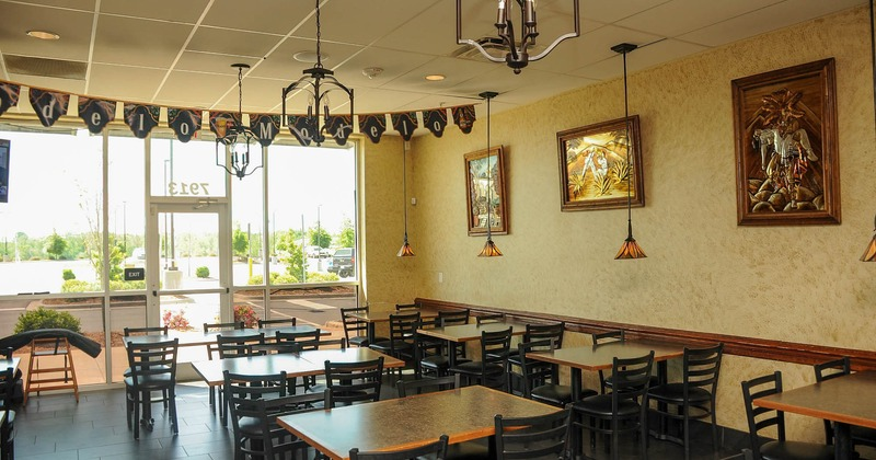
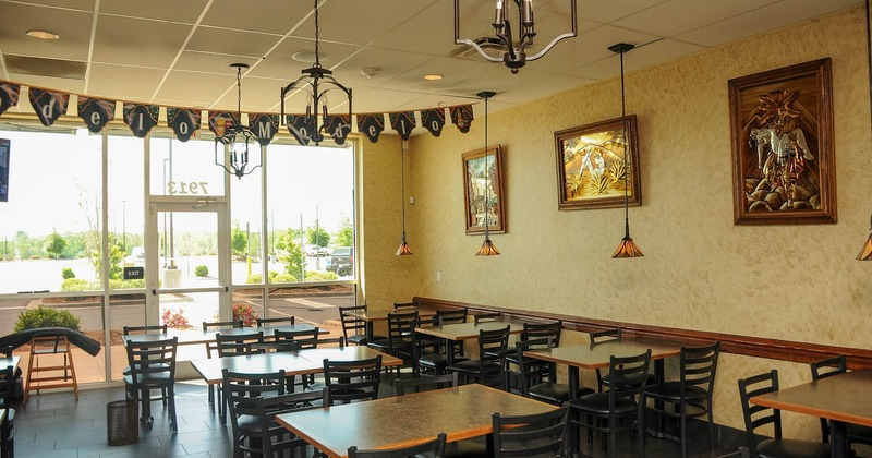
+ trash can (122, 422)
